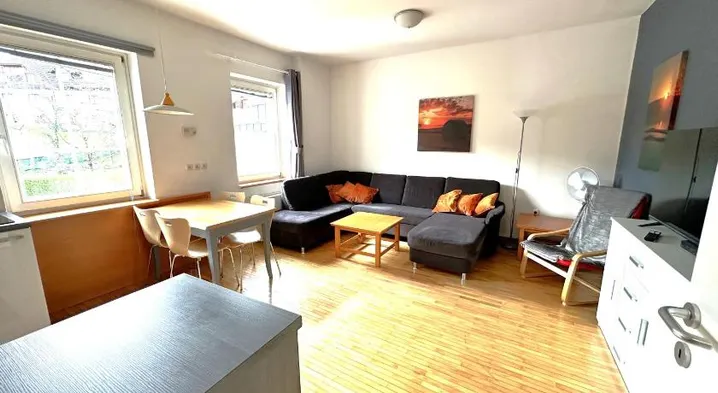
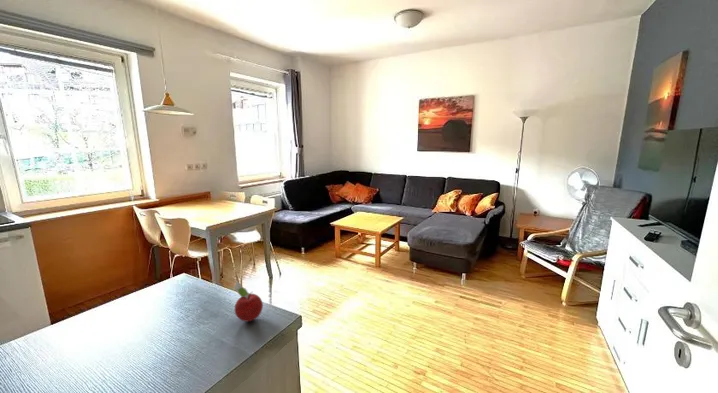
+ fruit (245, 302)
